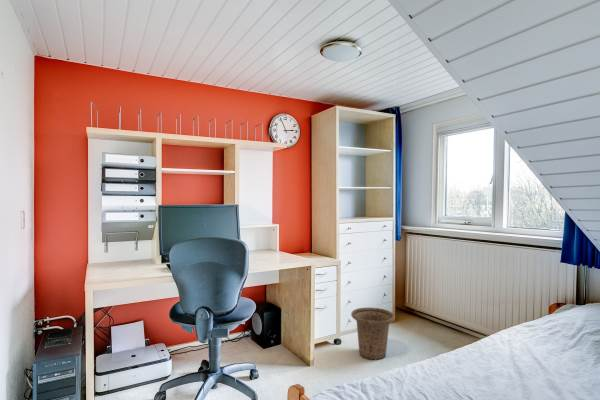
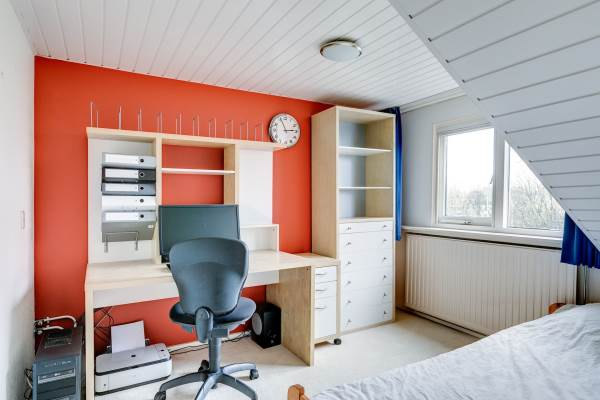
- basket (372, 334)
